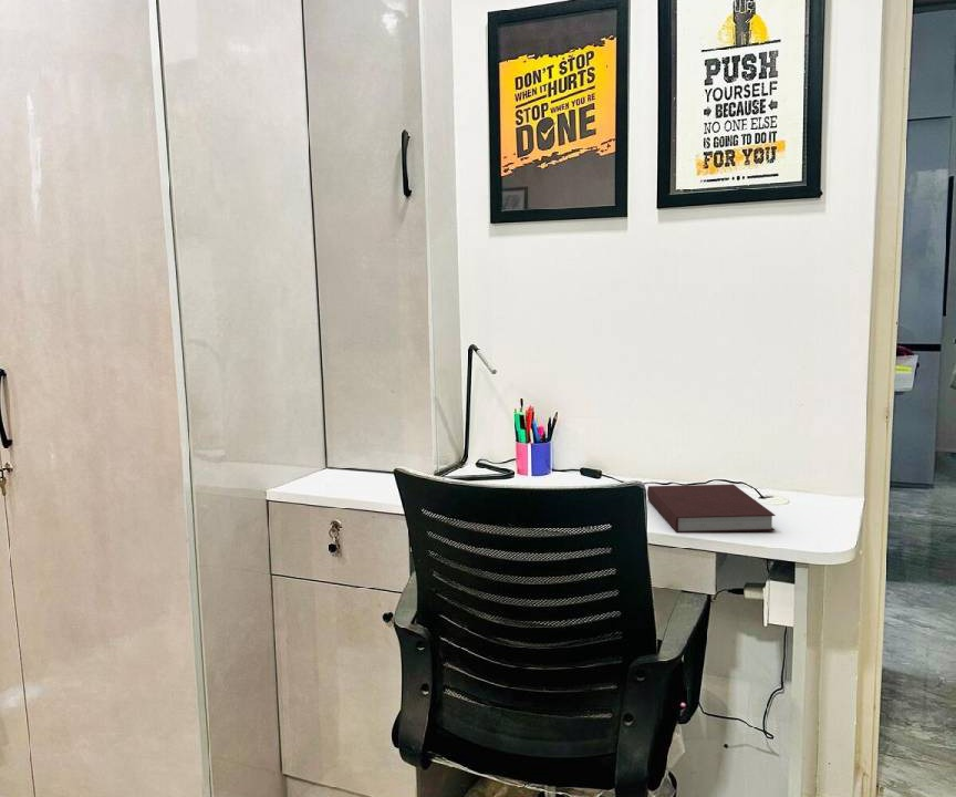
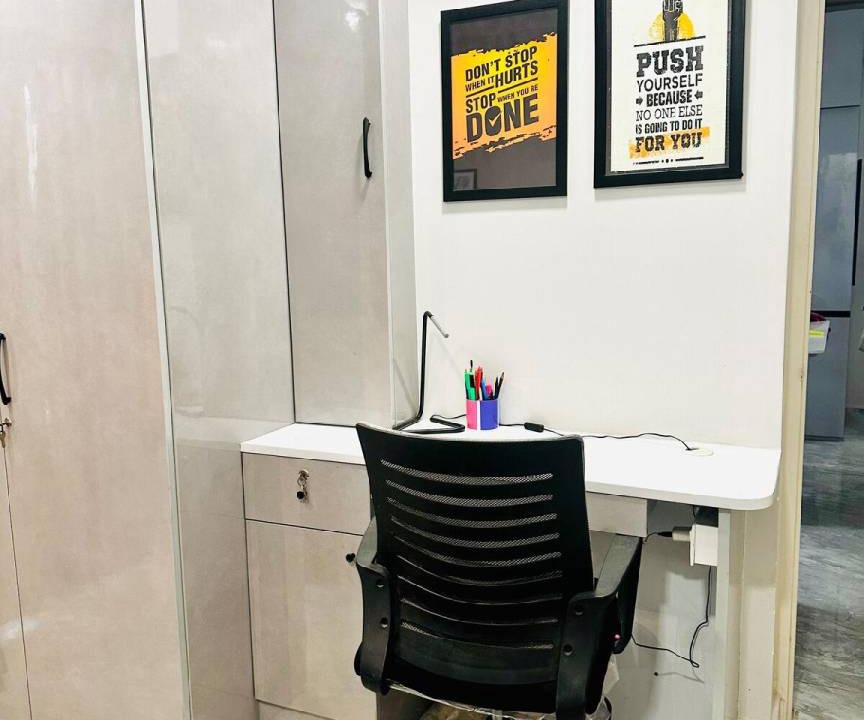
- notebook (706, 506)
